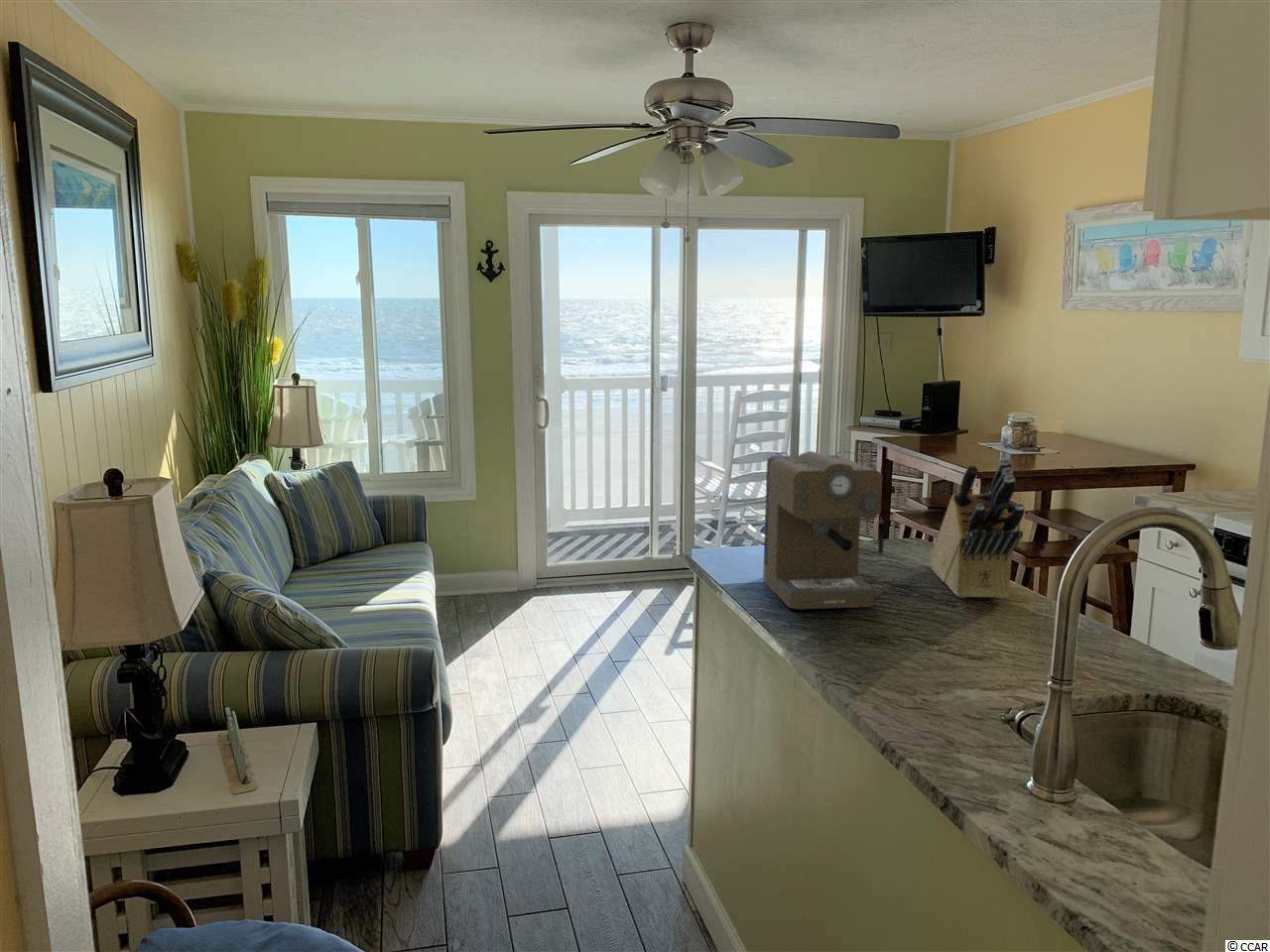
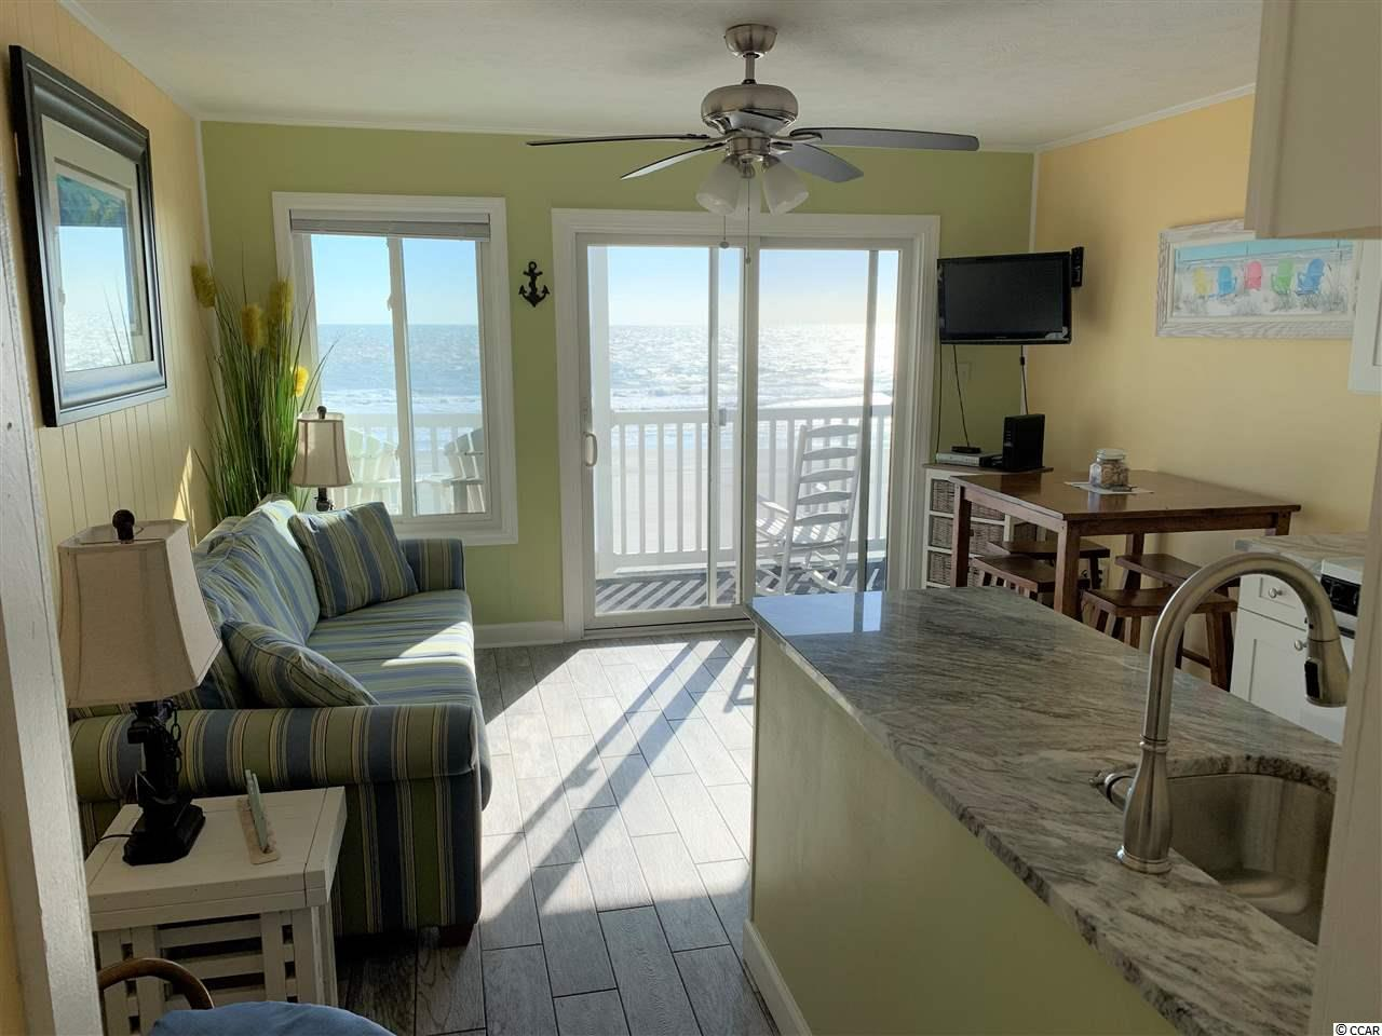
- knife block (975, 521)
- coffee maker (828, 526)
